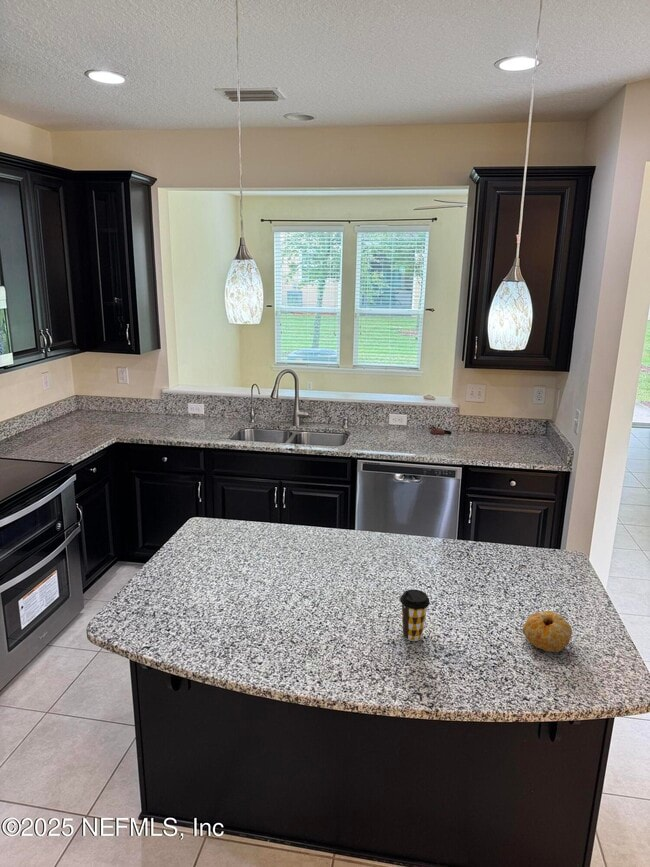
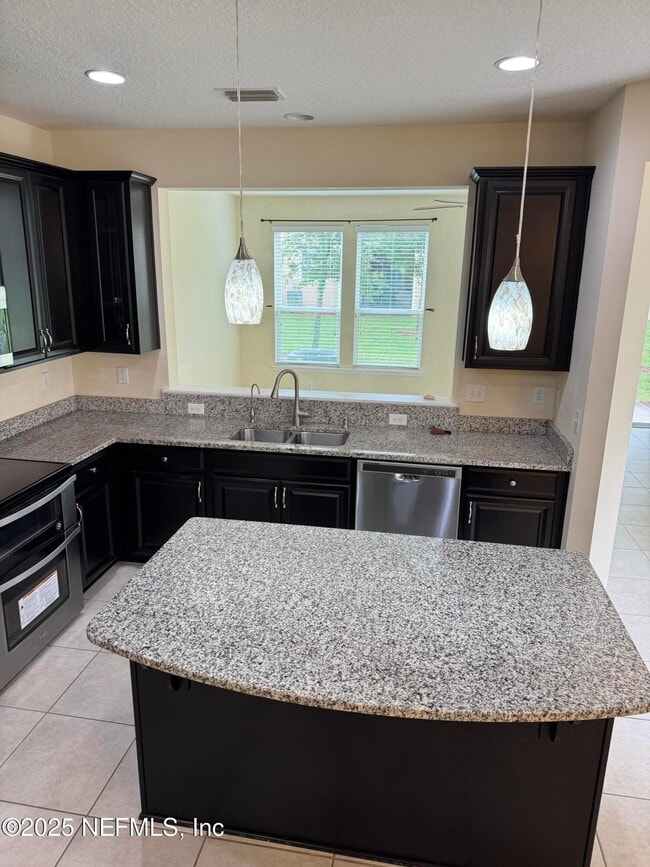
- coffee cup (413, 615)
- fruit (547, 629)
